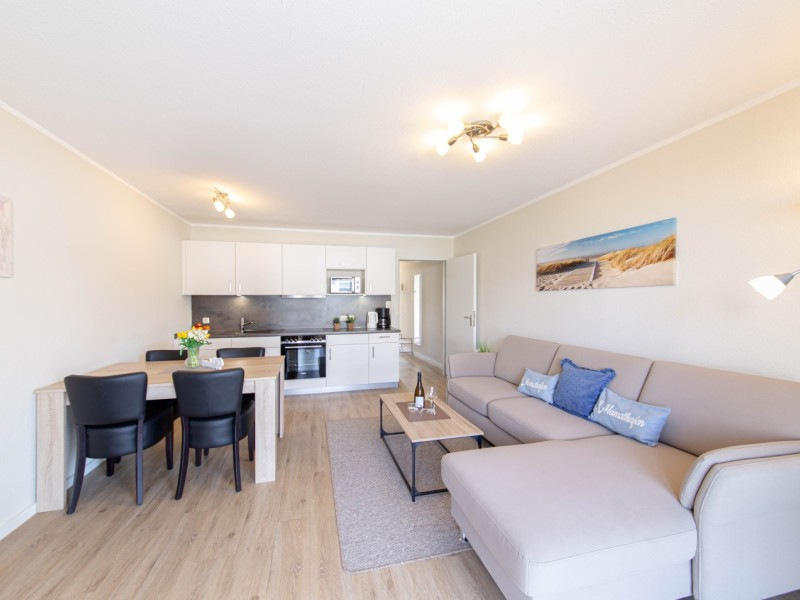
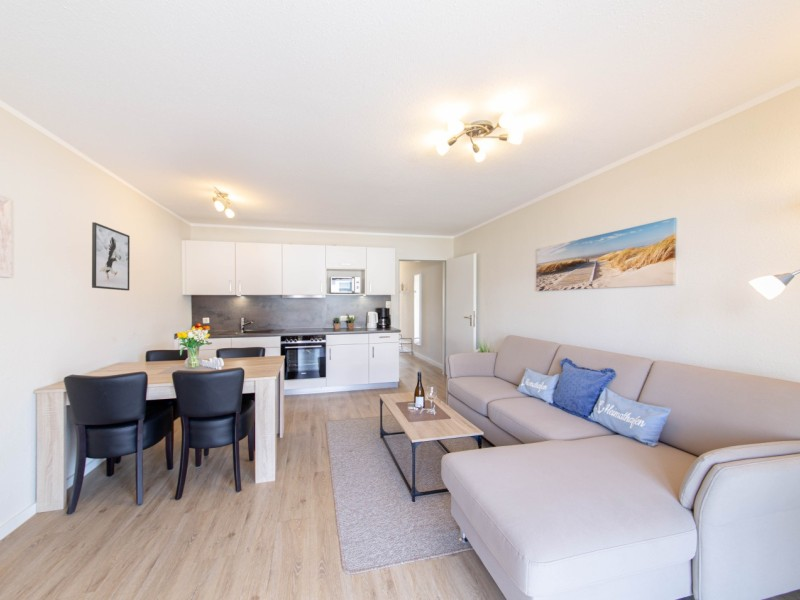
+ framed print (112, 259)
